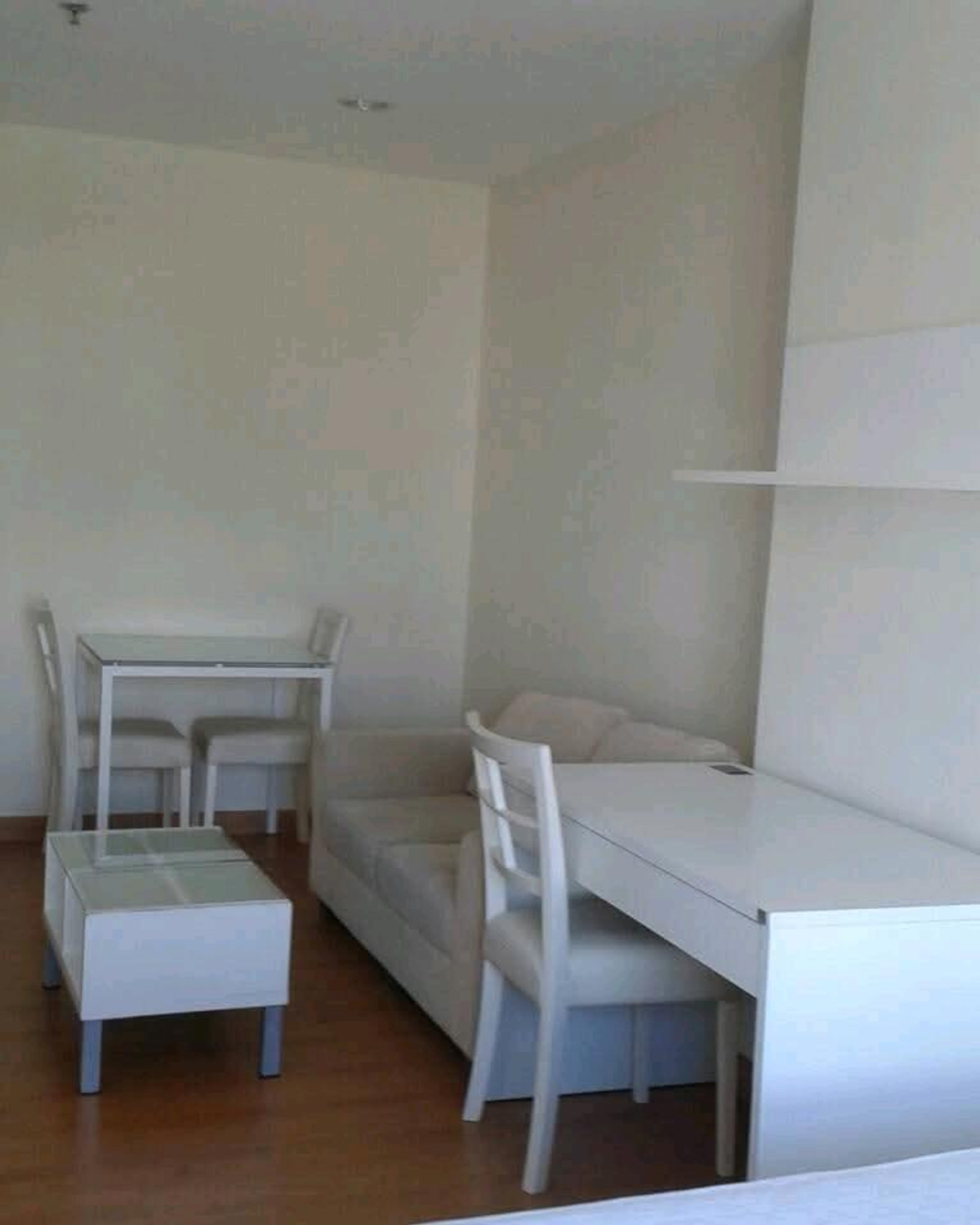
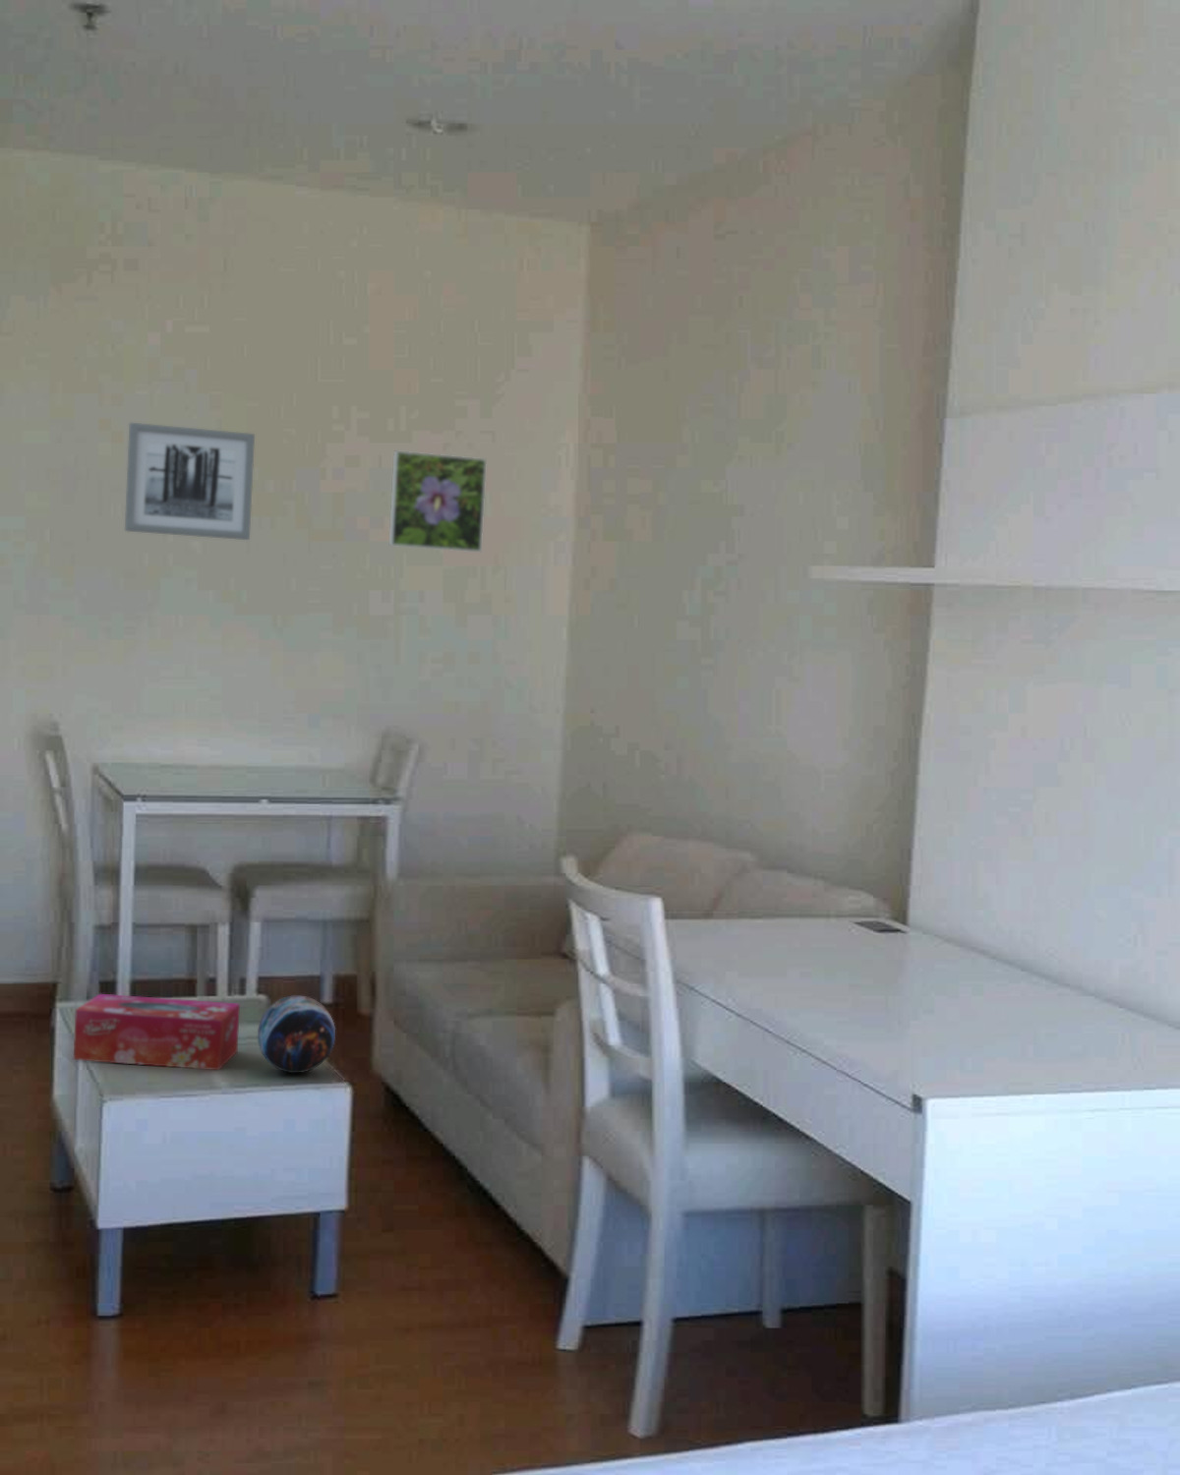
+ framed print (437, 501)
+ decorative orb (296, 1033)
+ wall art (190, 482)
+ tissue box (158, 1031)
